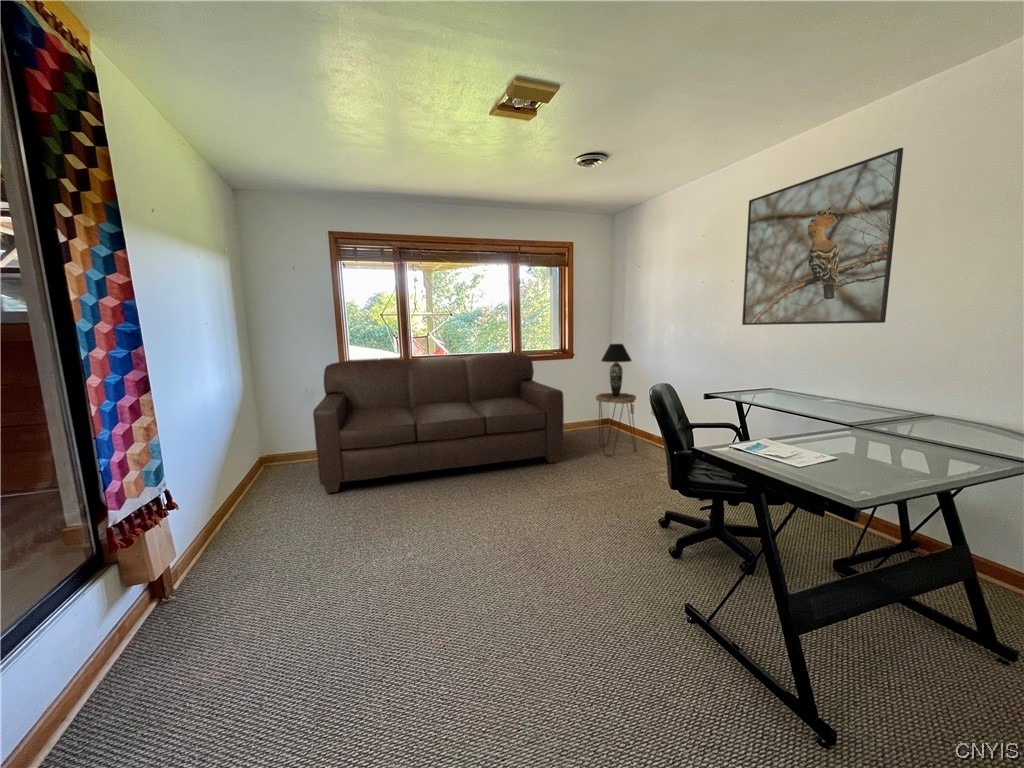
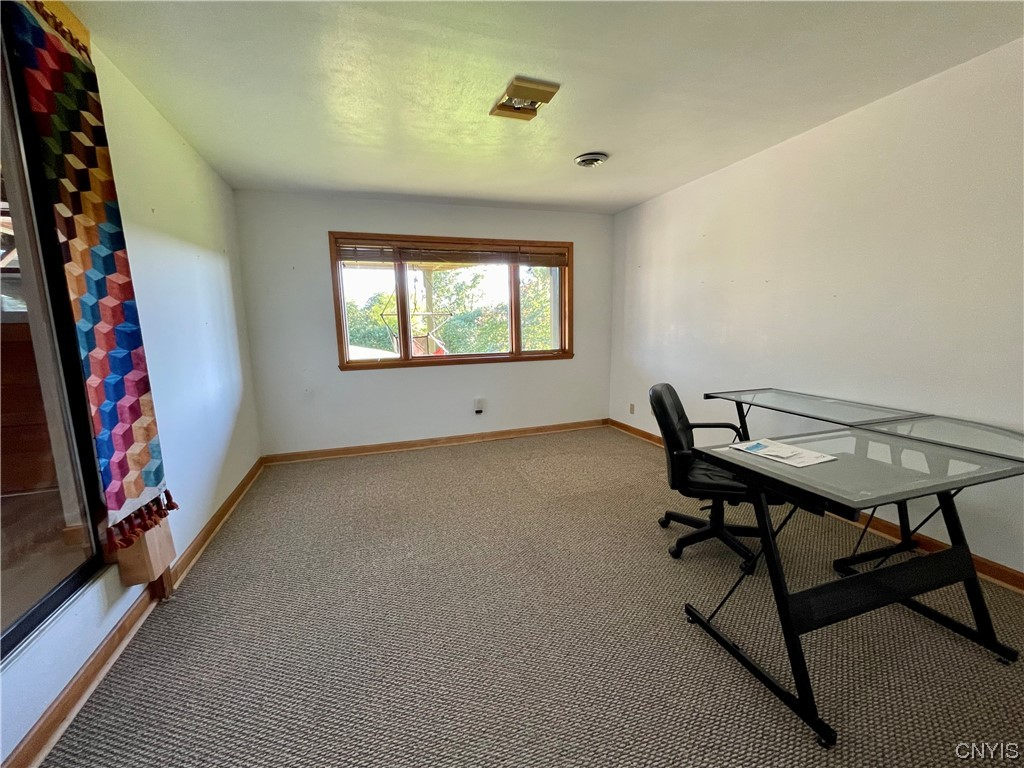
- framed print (807, 253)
- side table (619, 423)
- table lamp (616, 370)
- sofa (442, 410)
